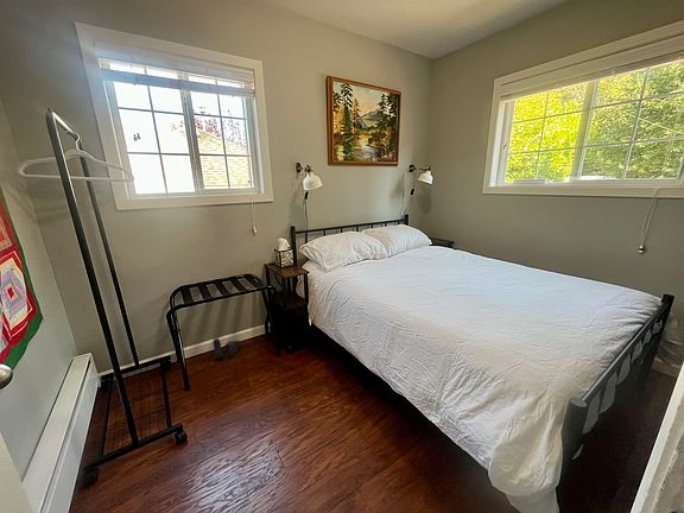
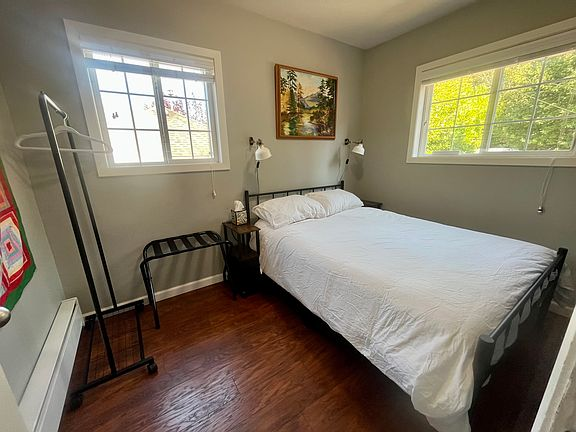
- boots (227, 344)
